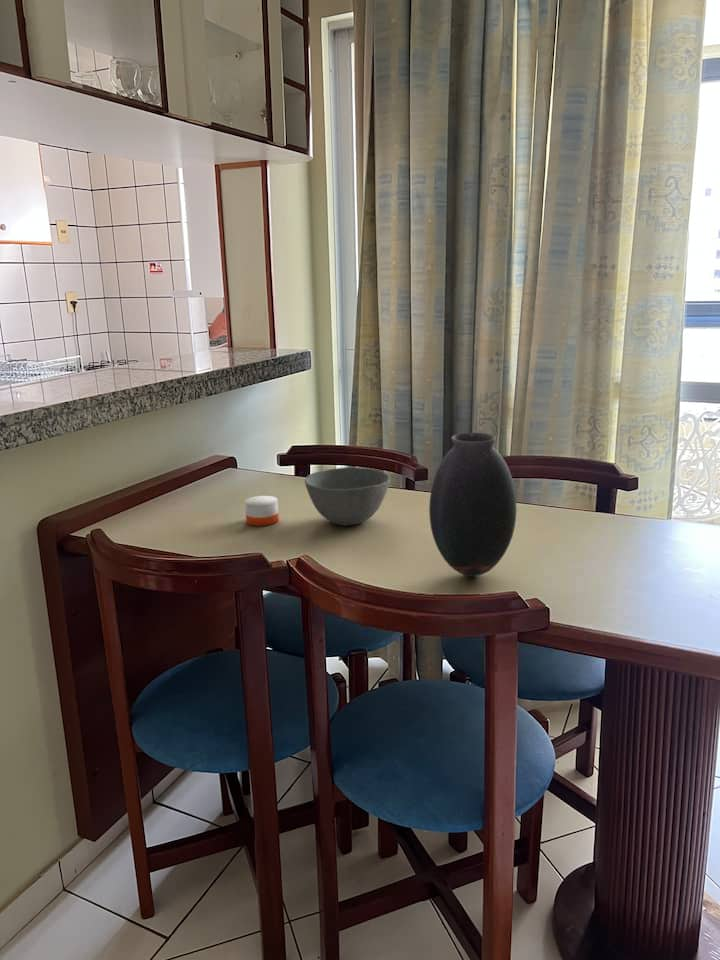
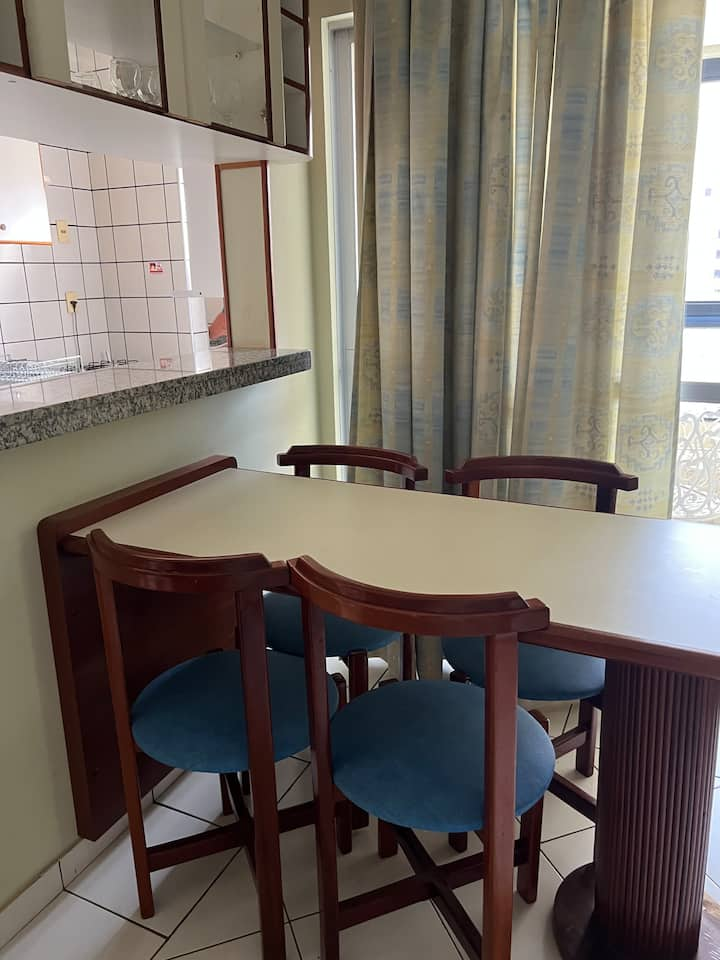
- candle (261, 499)
- bowl (347, 499)
- vase (472, 507)
